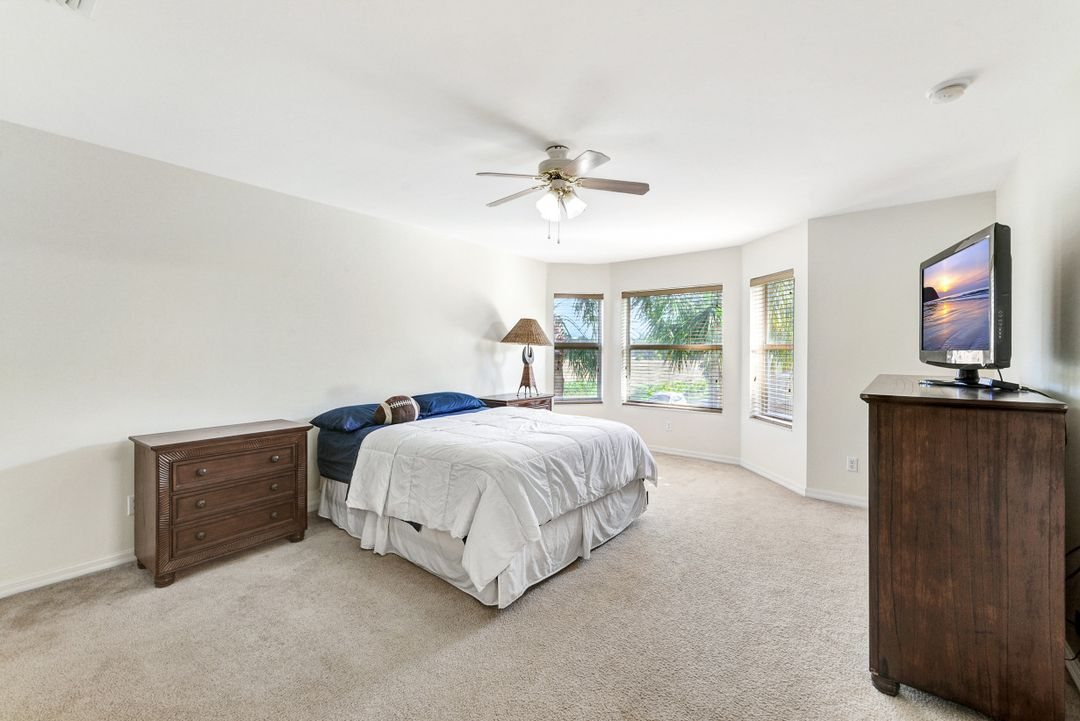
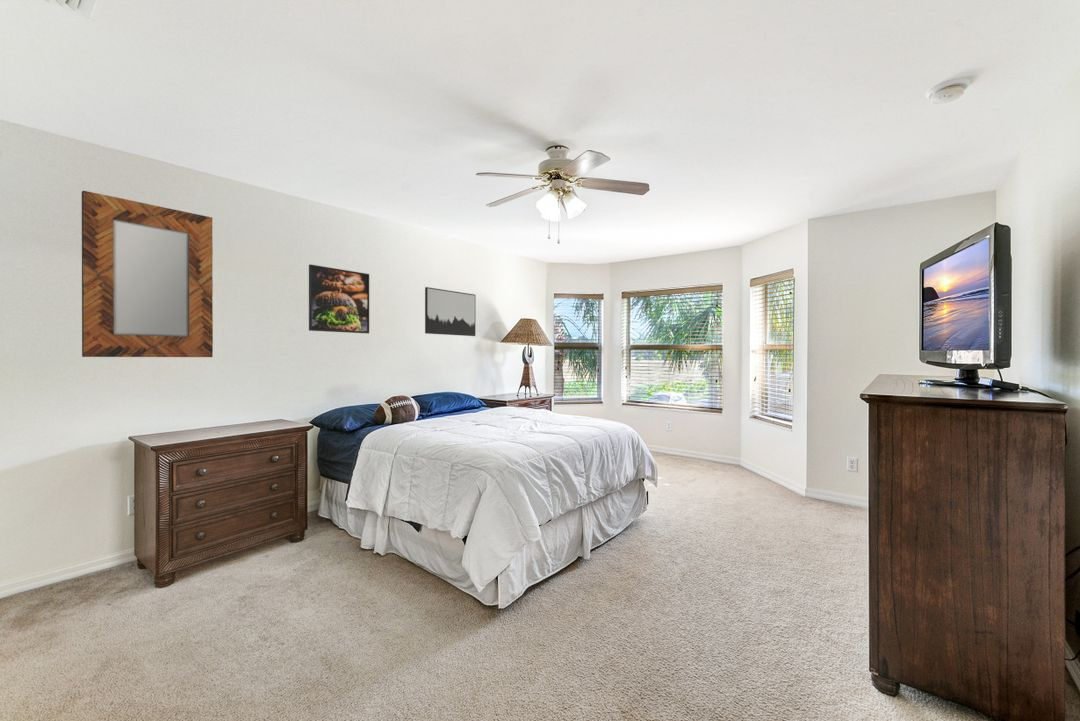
+ wall art (451, 313)
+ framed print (340, 300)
+ home mirror (152, 281)
